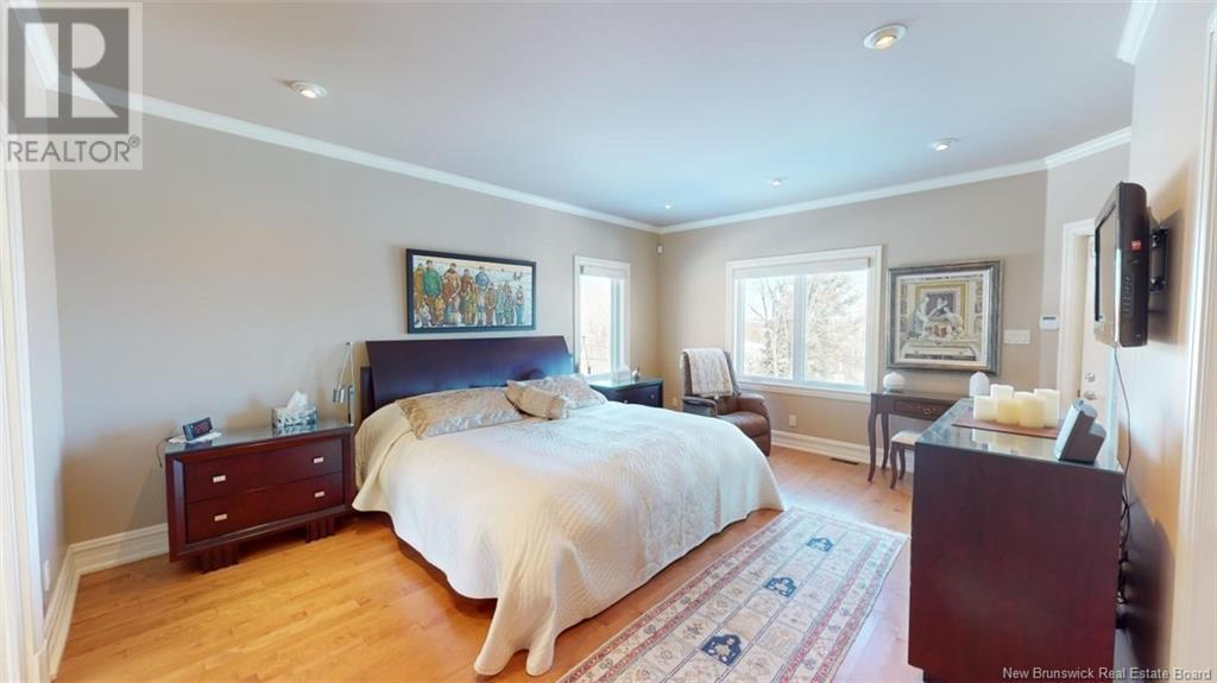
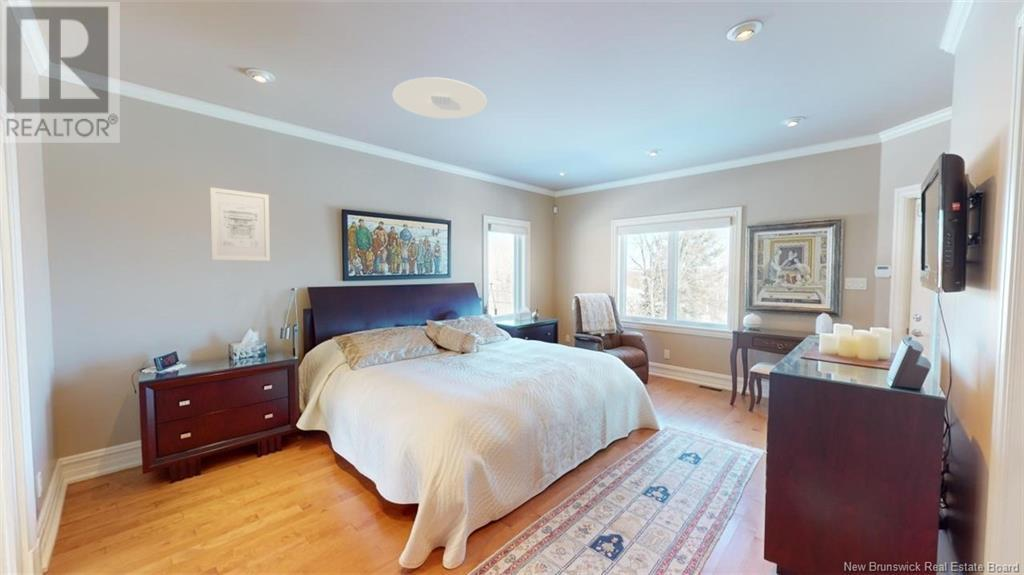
+ wall art (241, 225)
+ ceiling light (440, 95)
